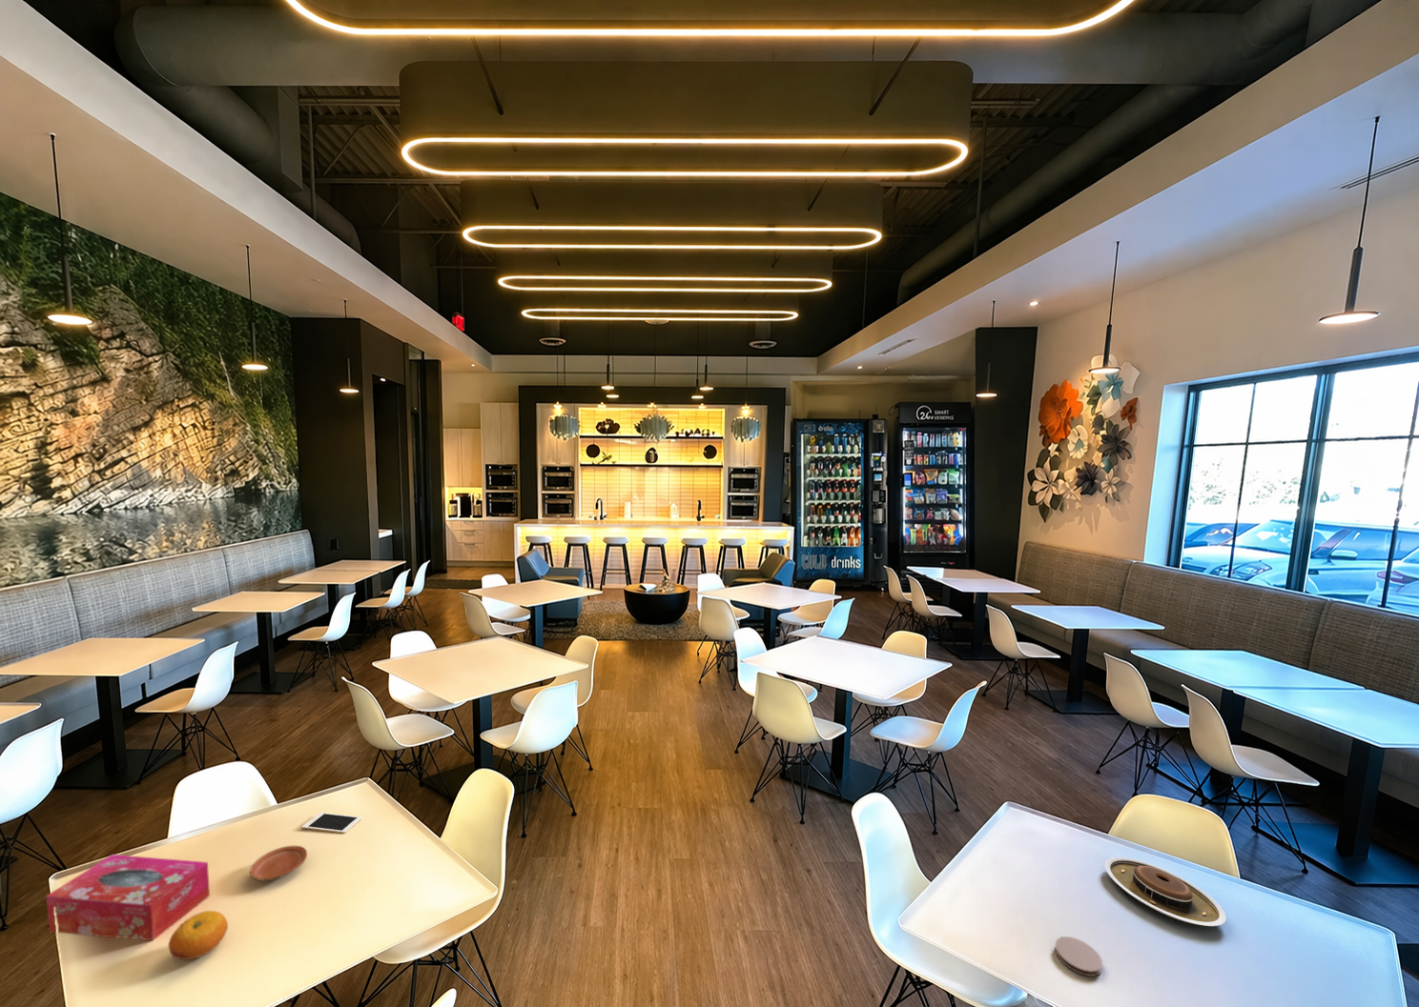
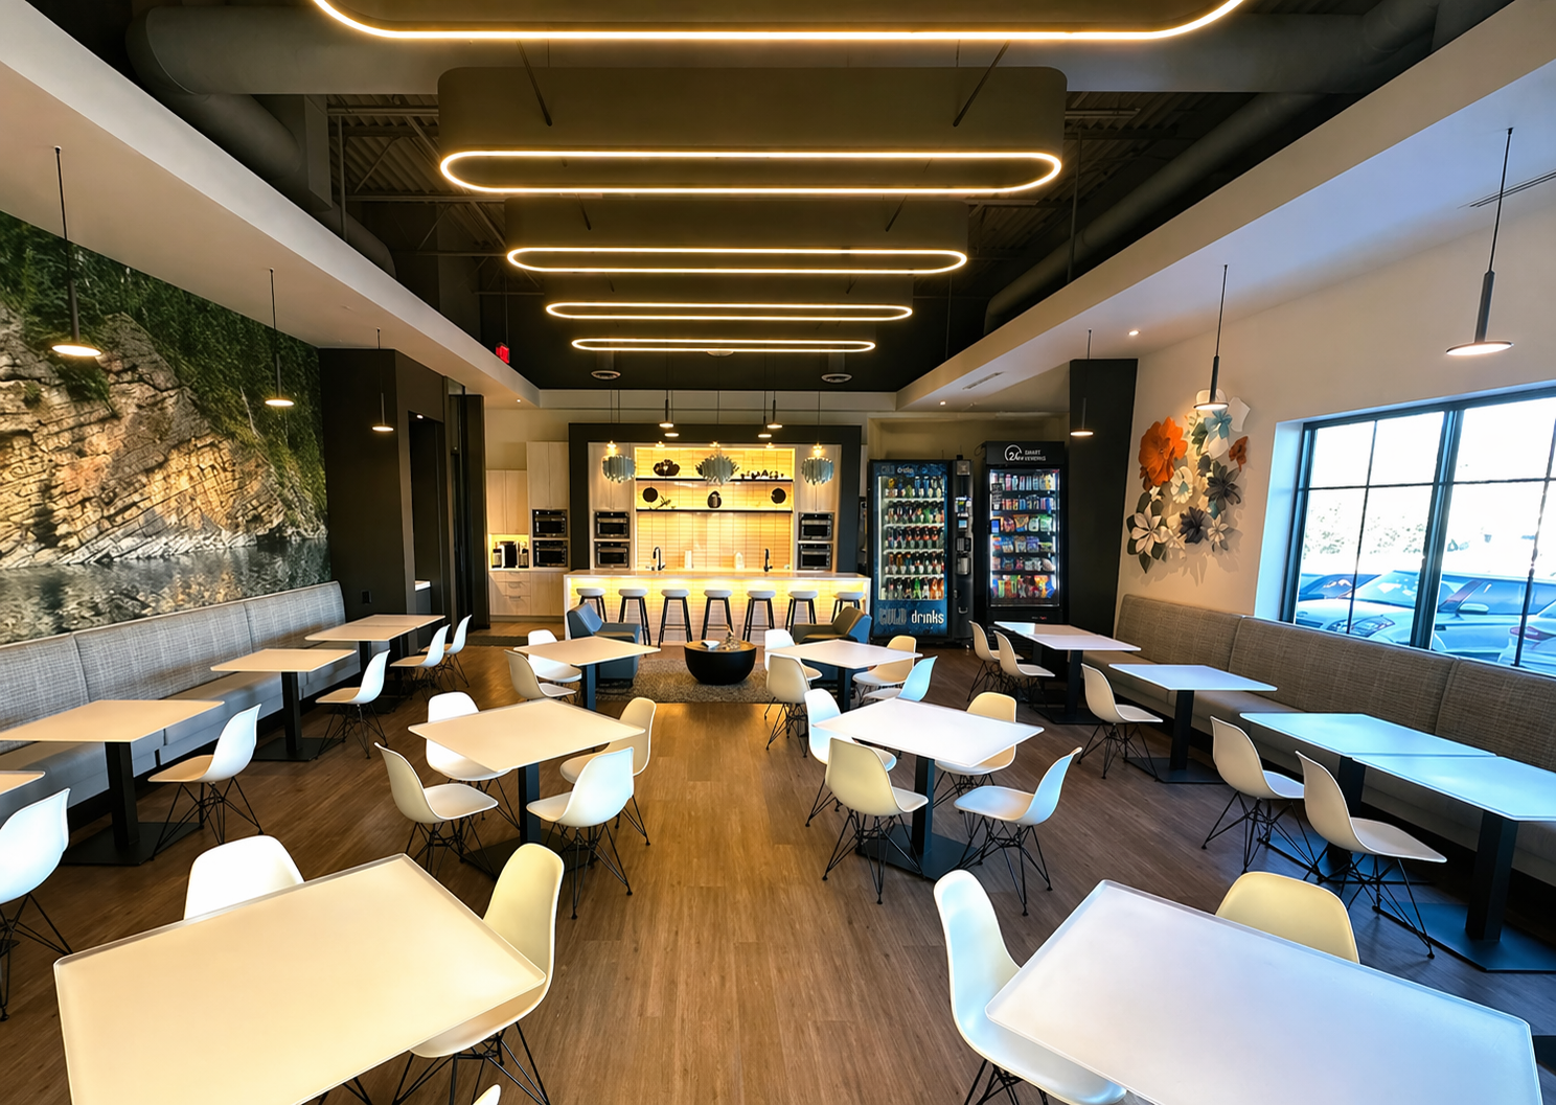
- plate (1162, 887)
- plate (279, 866)
- cell phone (332, 822)
- tissue box (132, 896)
- fruit (199, 935)
- coaster (1078, 956)
